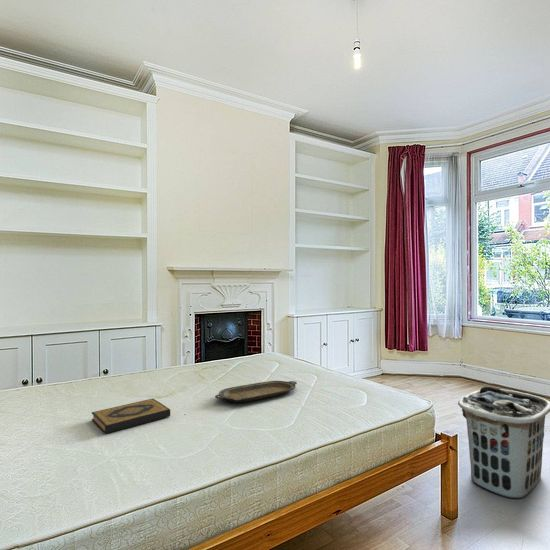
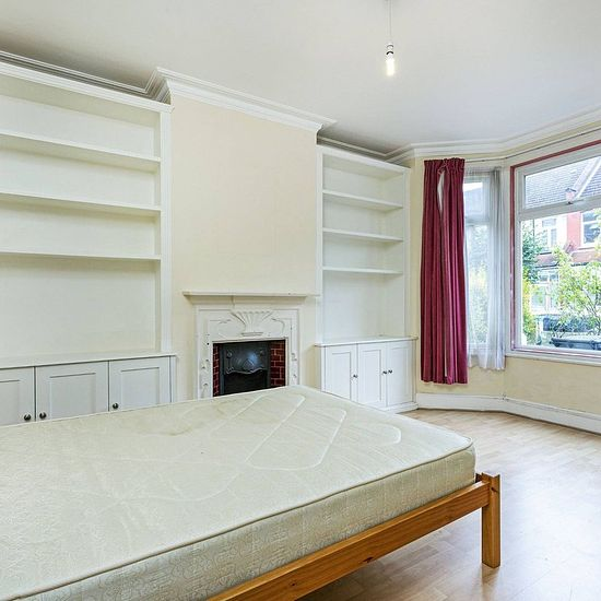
- serving tray (258, 391)
- clothes hamper (505, 432)
- hardback book (131, 414)
